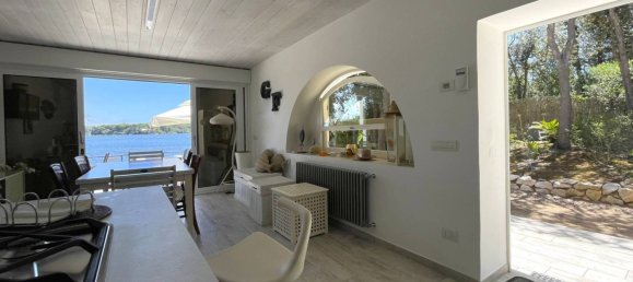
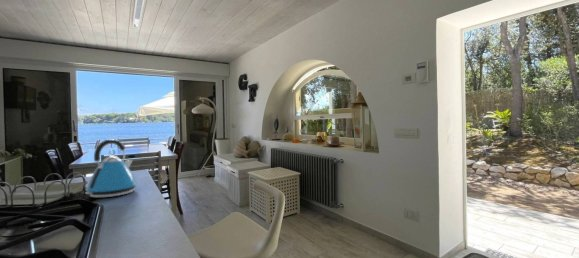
+ kettle (110, 166)
